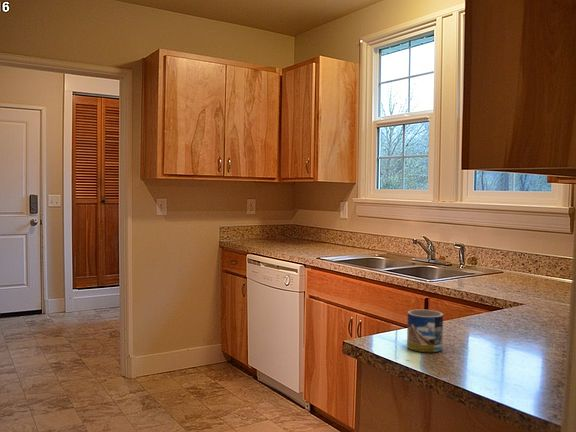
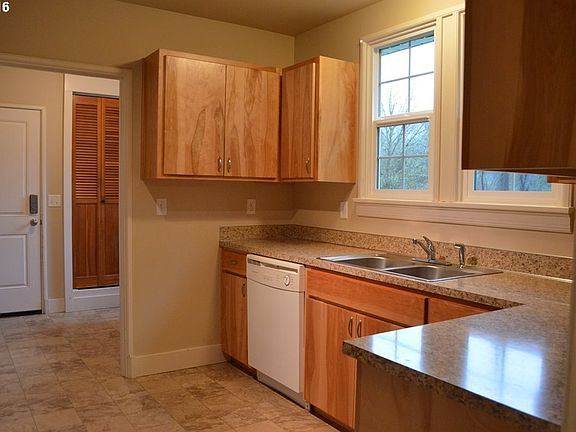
- mug (421, 328)
